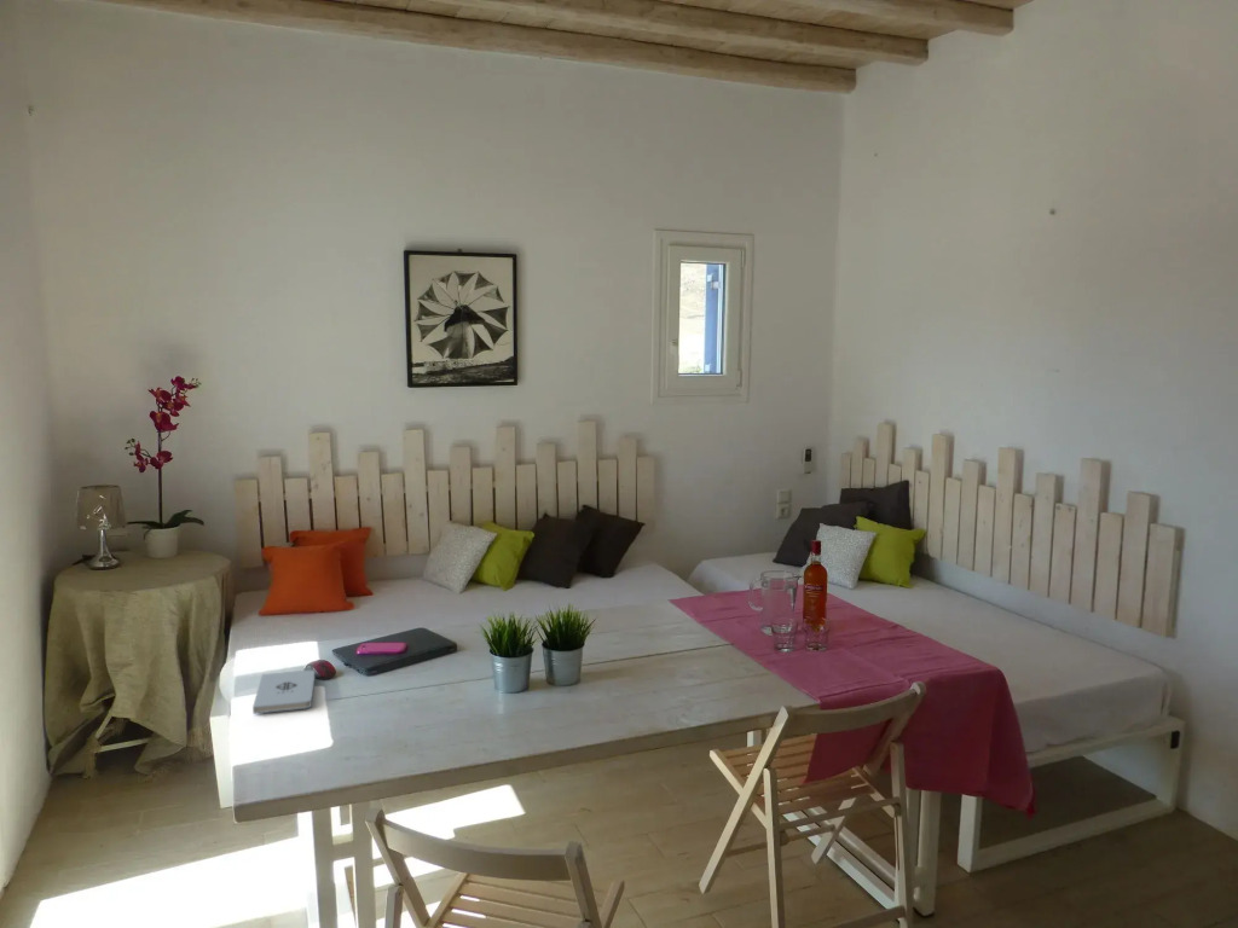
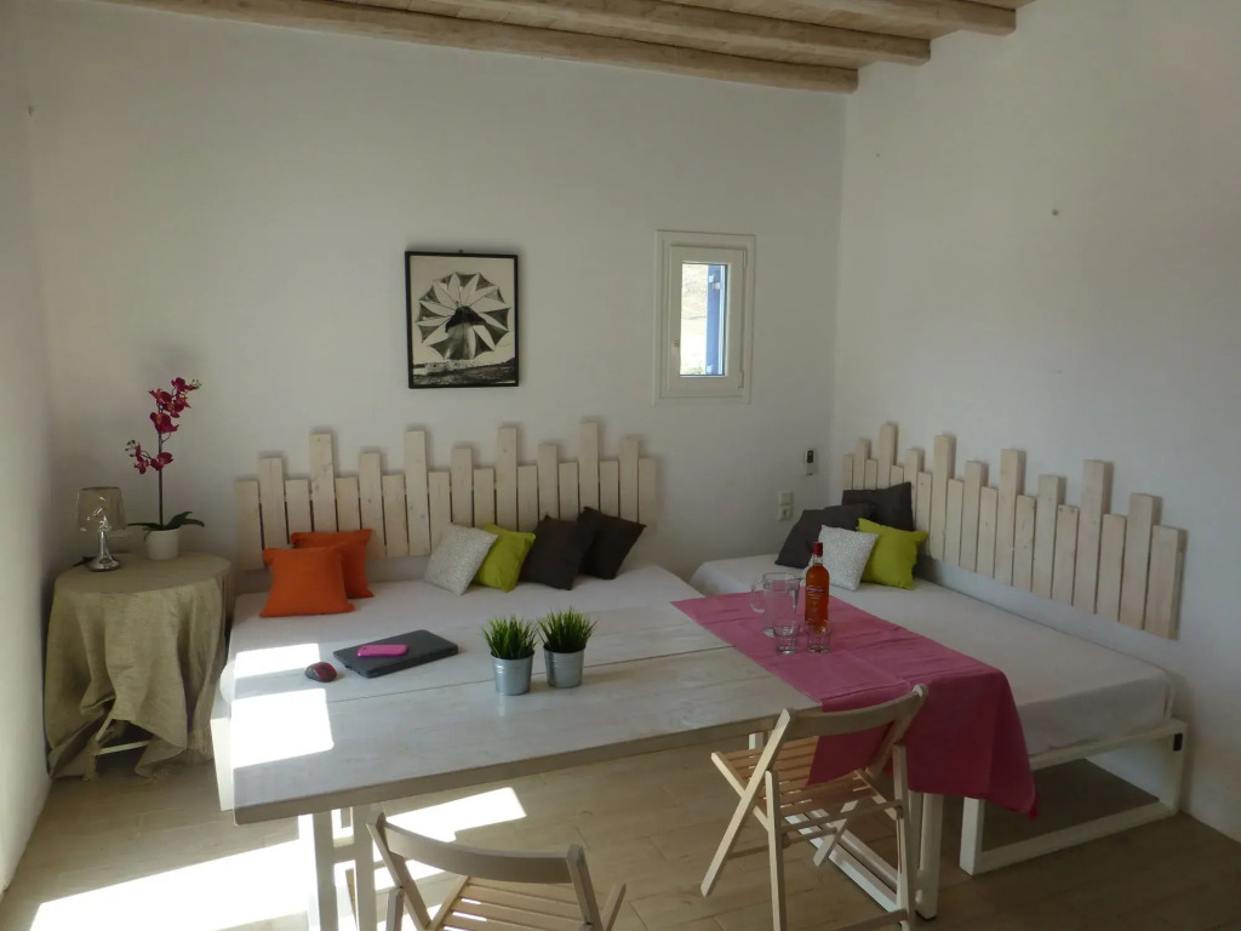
- notepad (285, 690)
